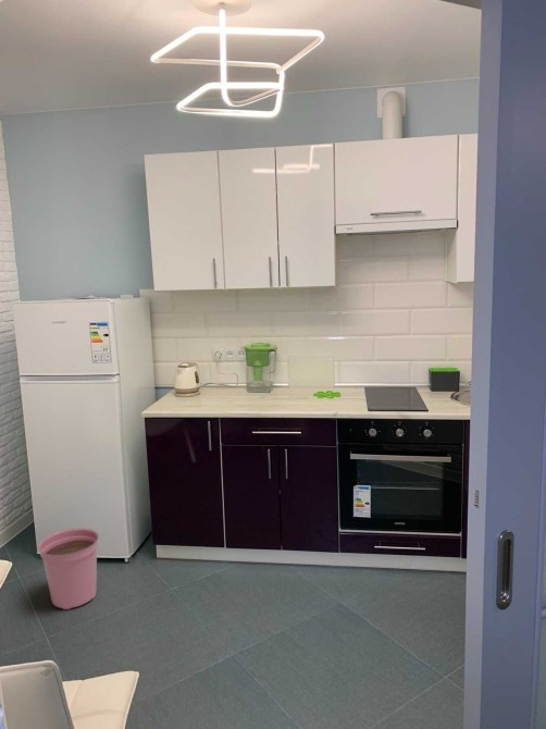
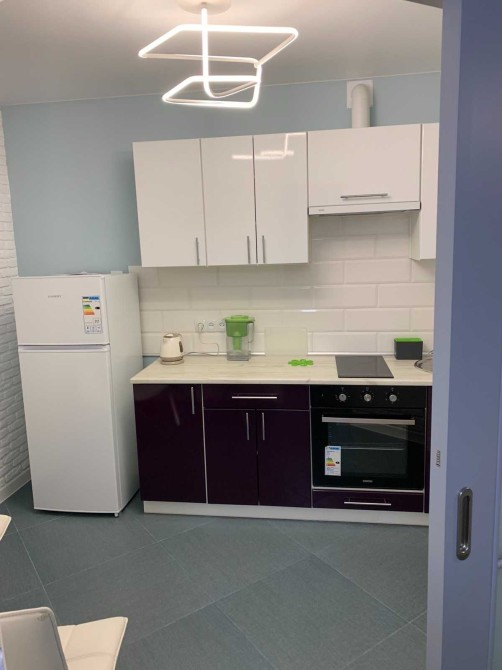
- plant pot (71, 569)
